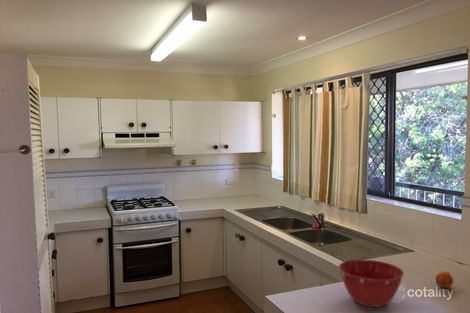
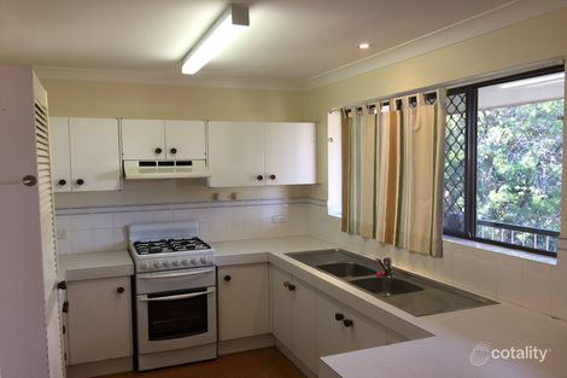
- fruit (444, 278)
- mixing bowl (370, 284)
